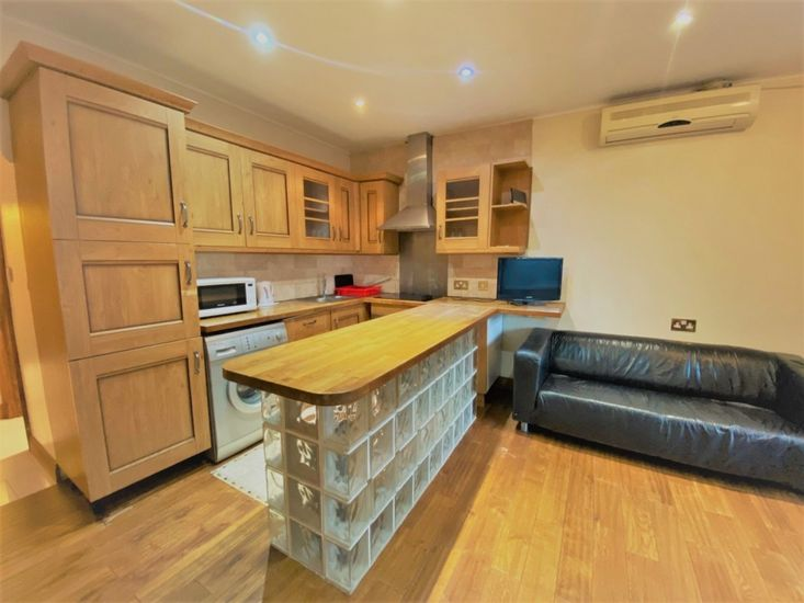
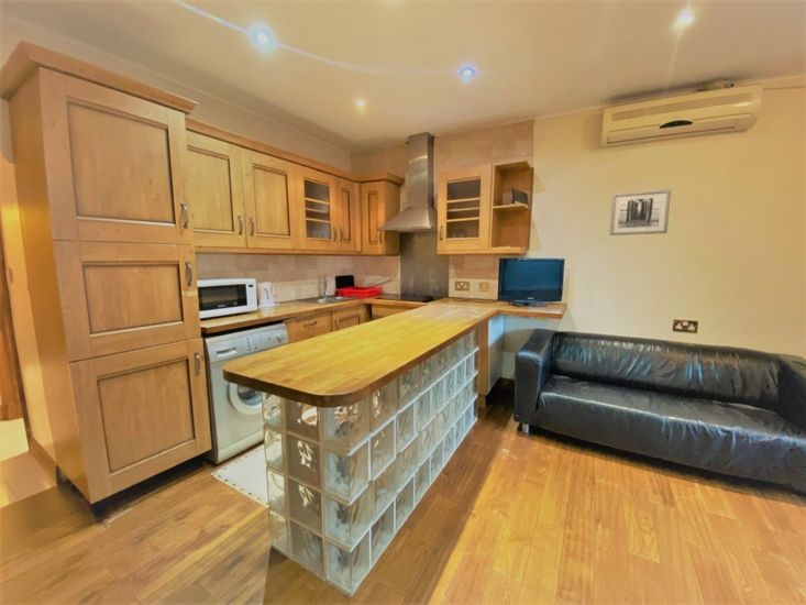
+ wall art (638, 212)
